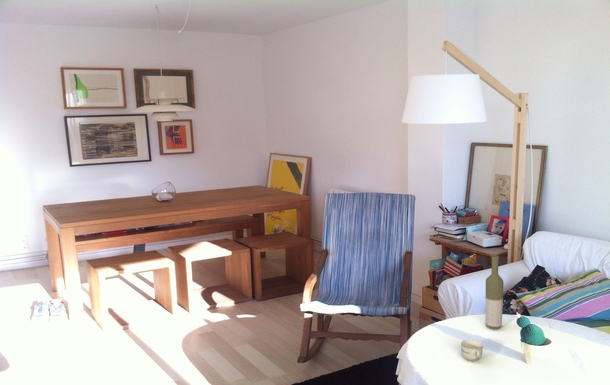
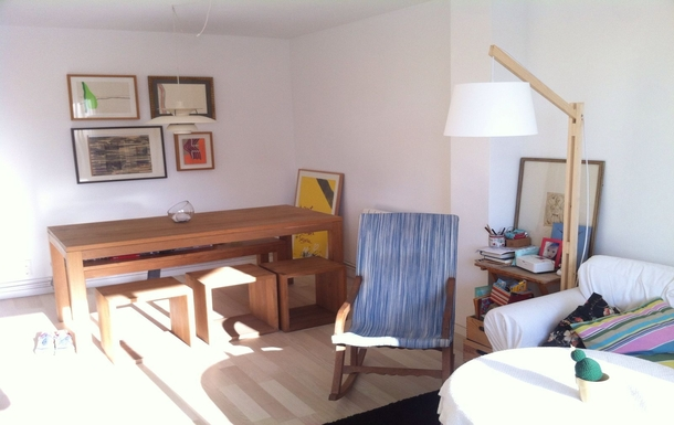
- cup (472, 352)
- bottle (494, 291)
